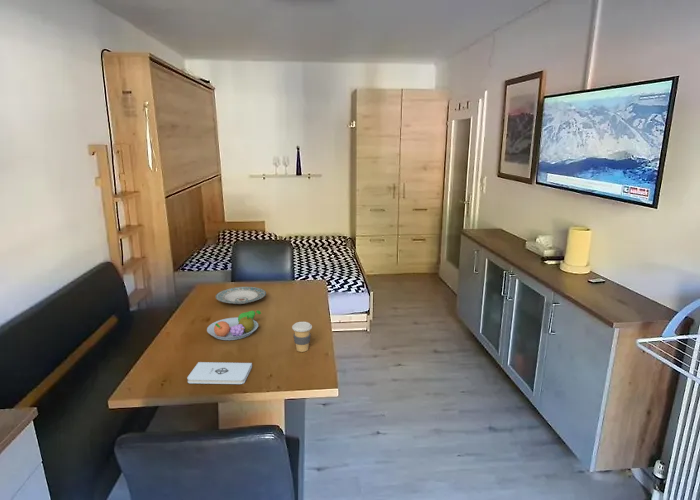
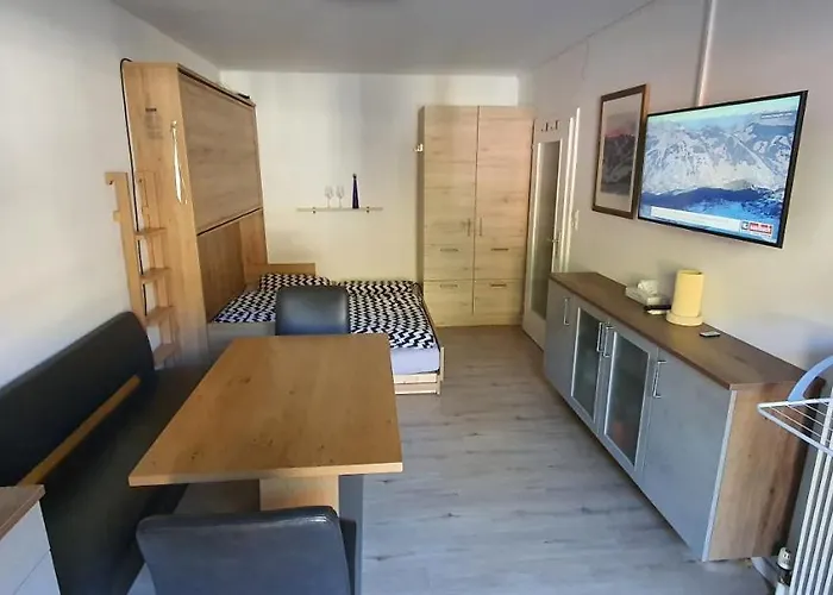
- plate (241, 297)
- notepad (220, 372)
- coffee cup (302, 337)
- fruit bowl (234, 322)
